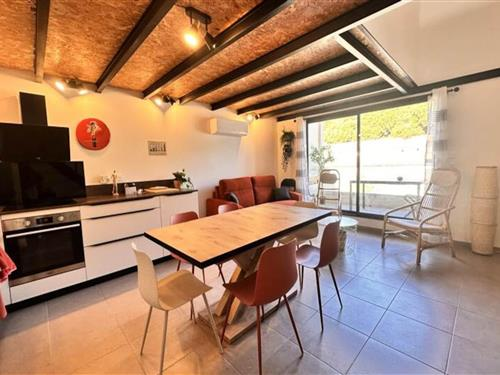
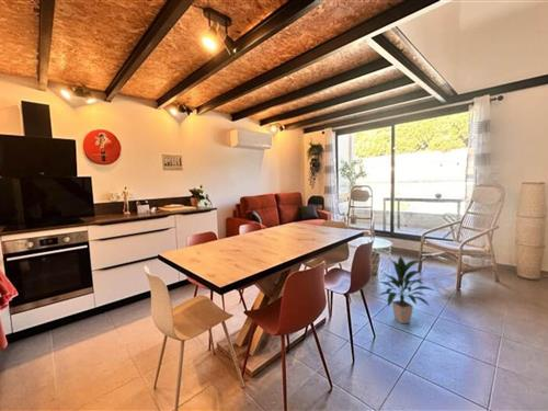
+ indoor plant (401, 287)
